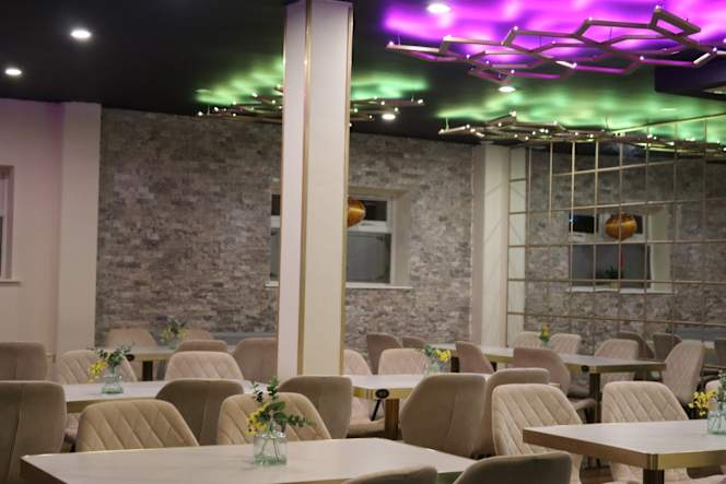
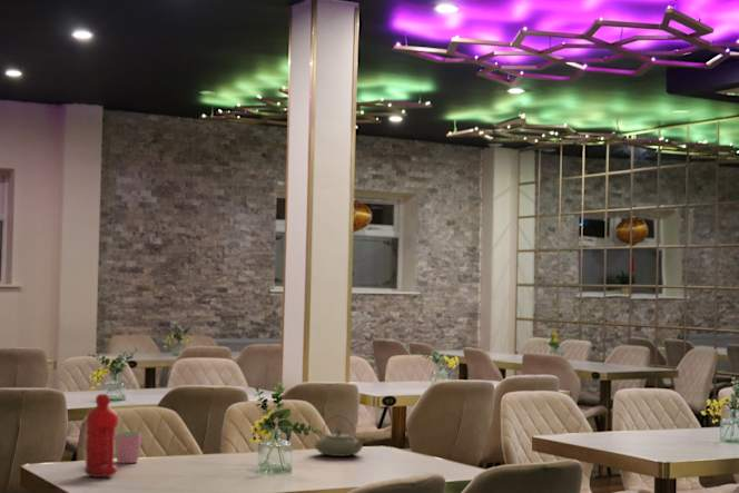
+ cup (122, 447)
+ water bottle (101, 434)
+ teapot (341, 435)
